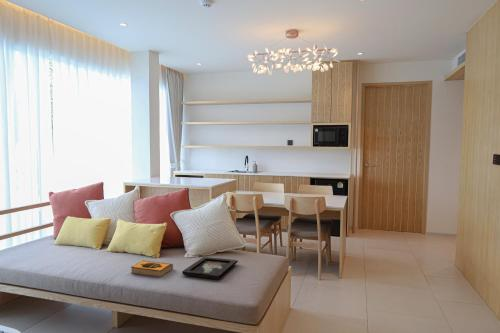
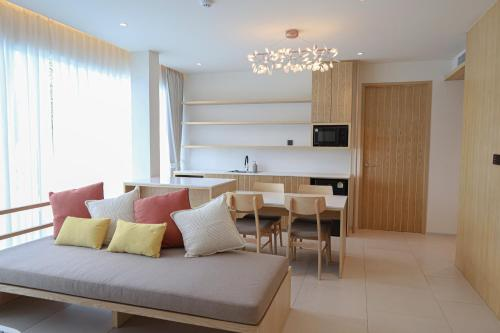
- hardback book (152, 268)
- decorative tray (211, 267)
